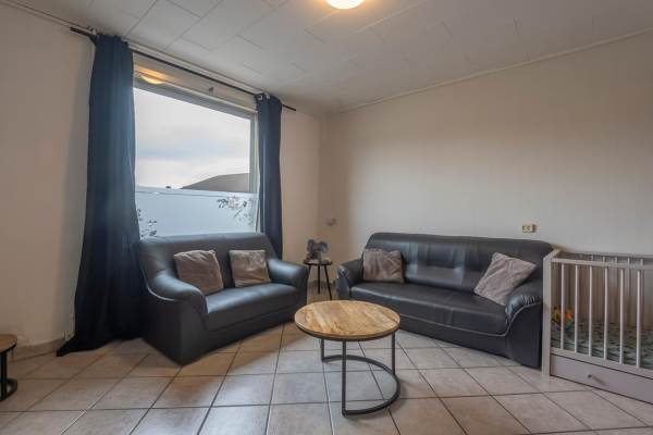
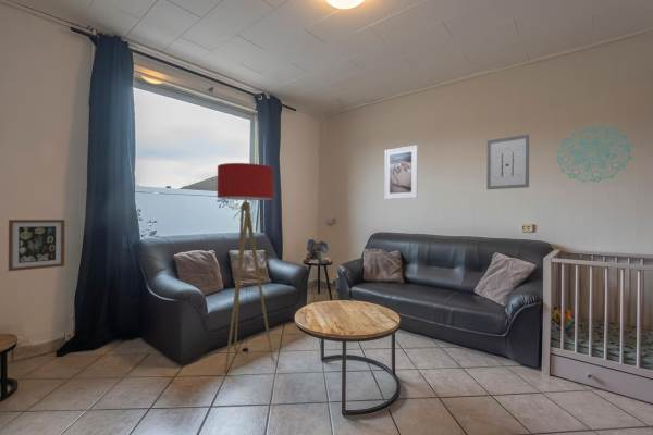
+ wall art (507, 163)
+ wall art (37, 244)
+ wall decoration (592, 154)
+ floor lamp (246, 261)
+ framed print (401, 173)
